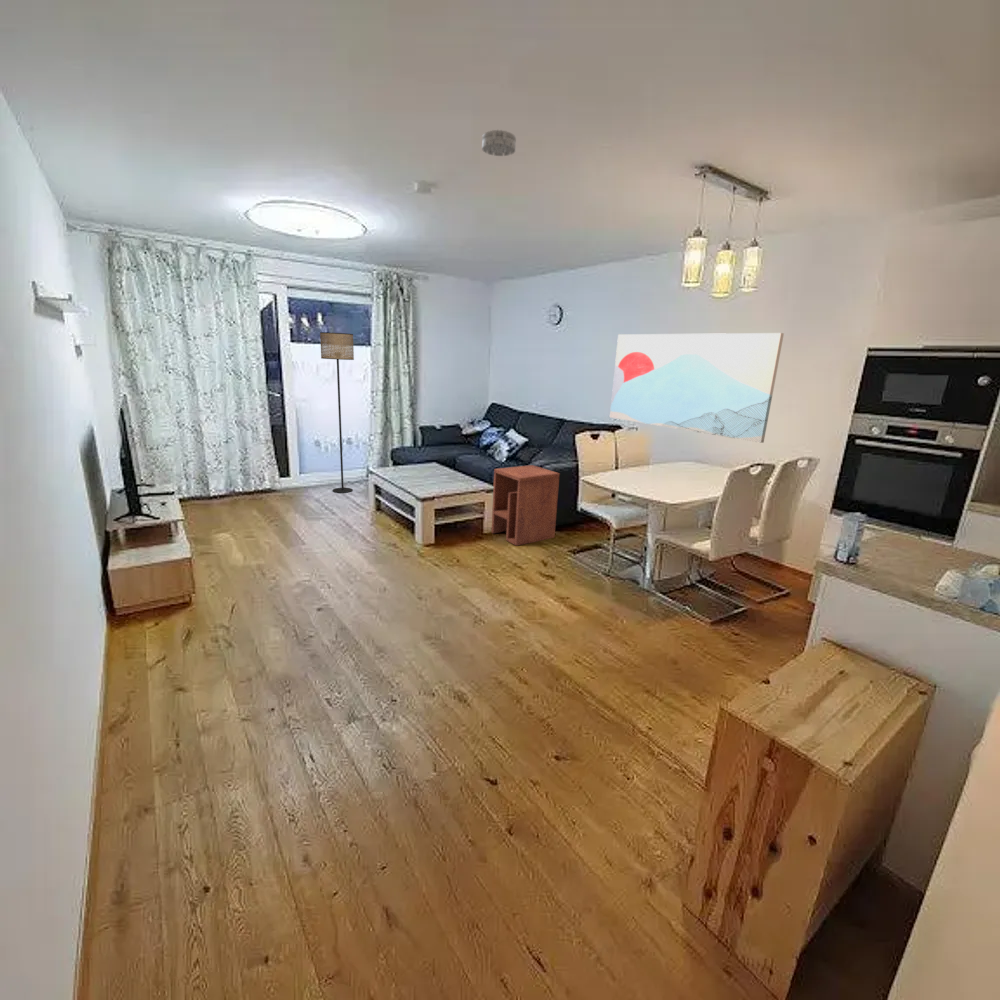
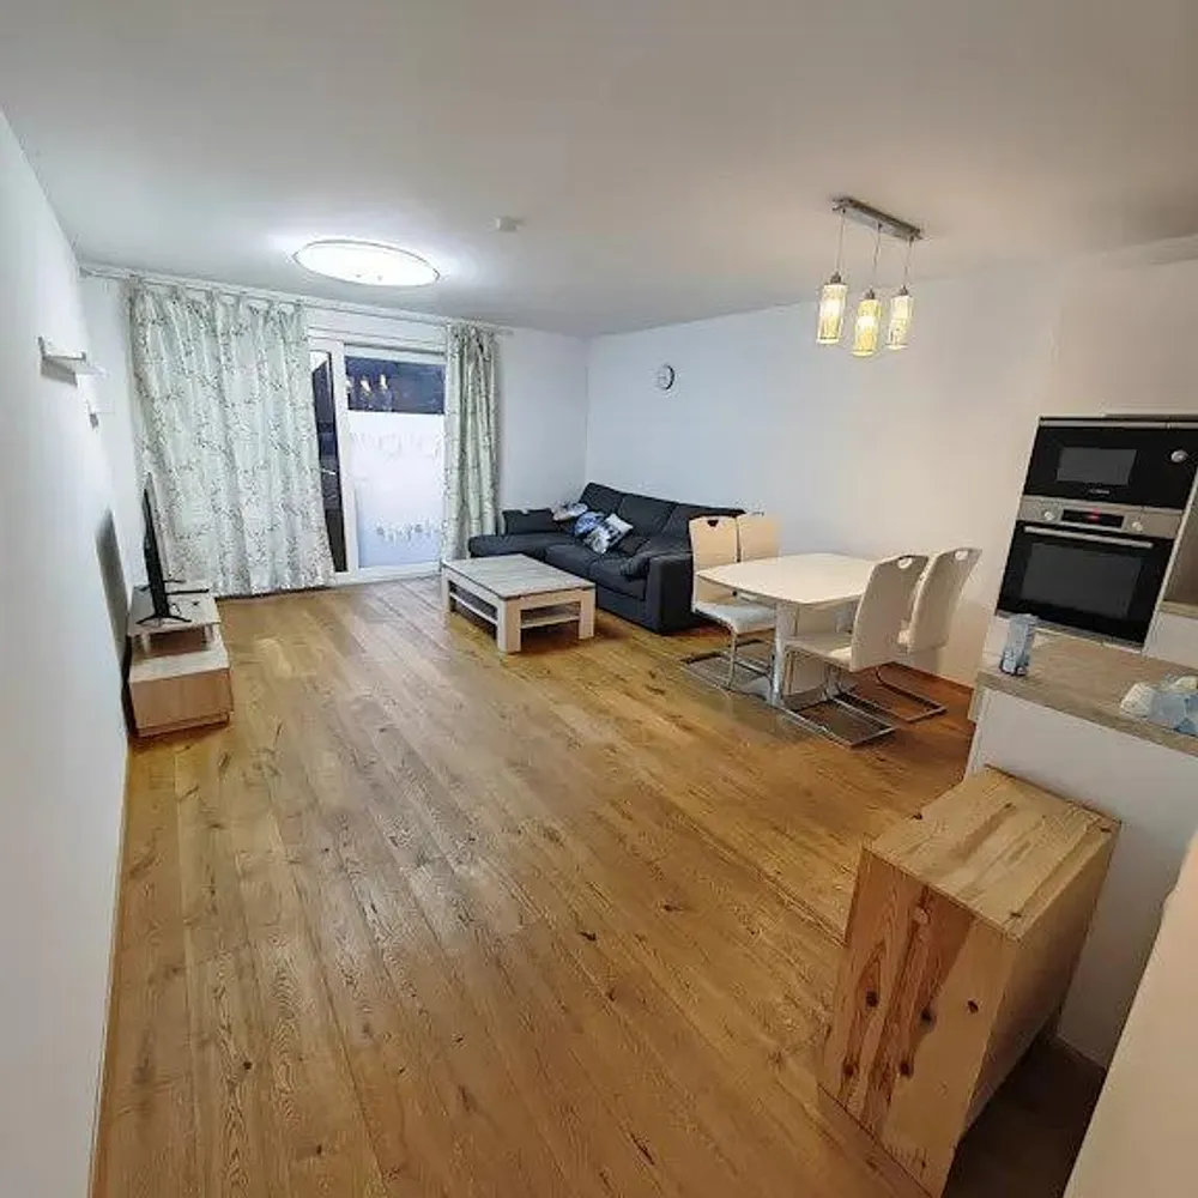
- smoke detector (499, 142)
- wall art (682, 382)
- side table (524, 503)
- floor lamp (339, 415)
